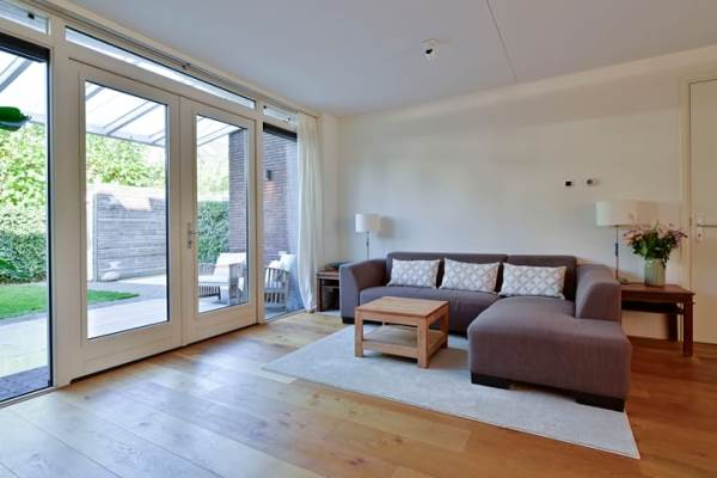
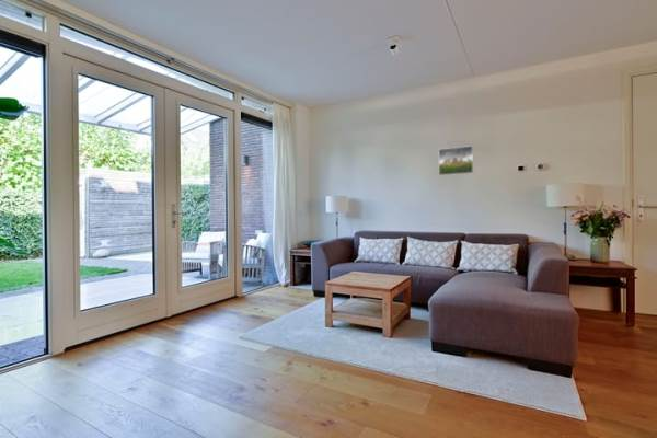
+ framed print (456, 161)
